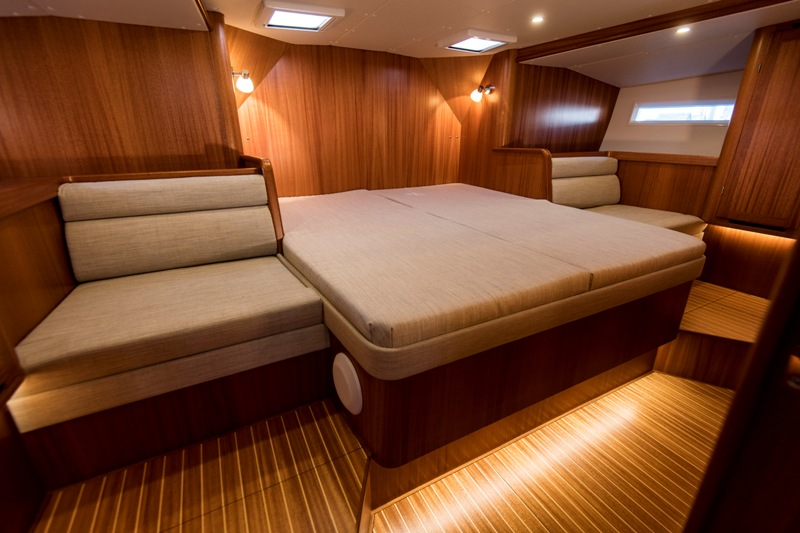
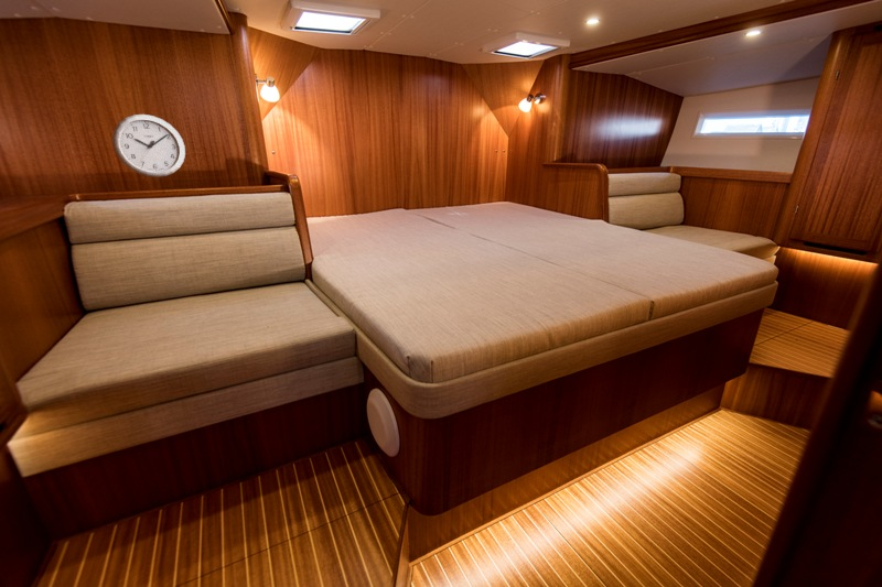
+ wall clock (150, 146)
